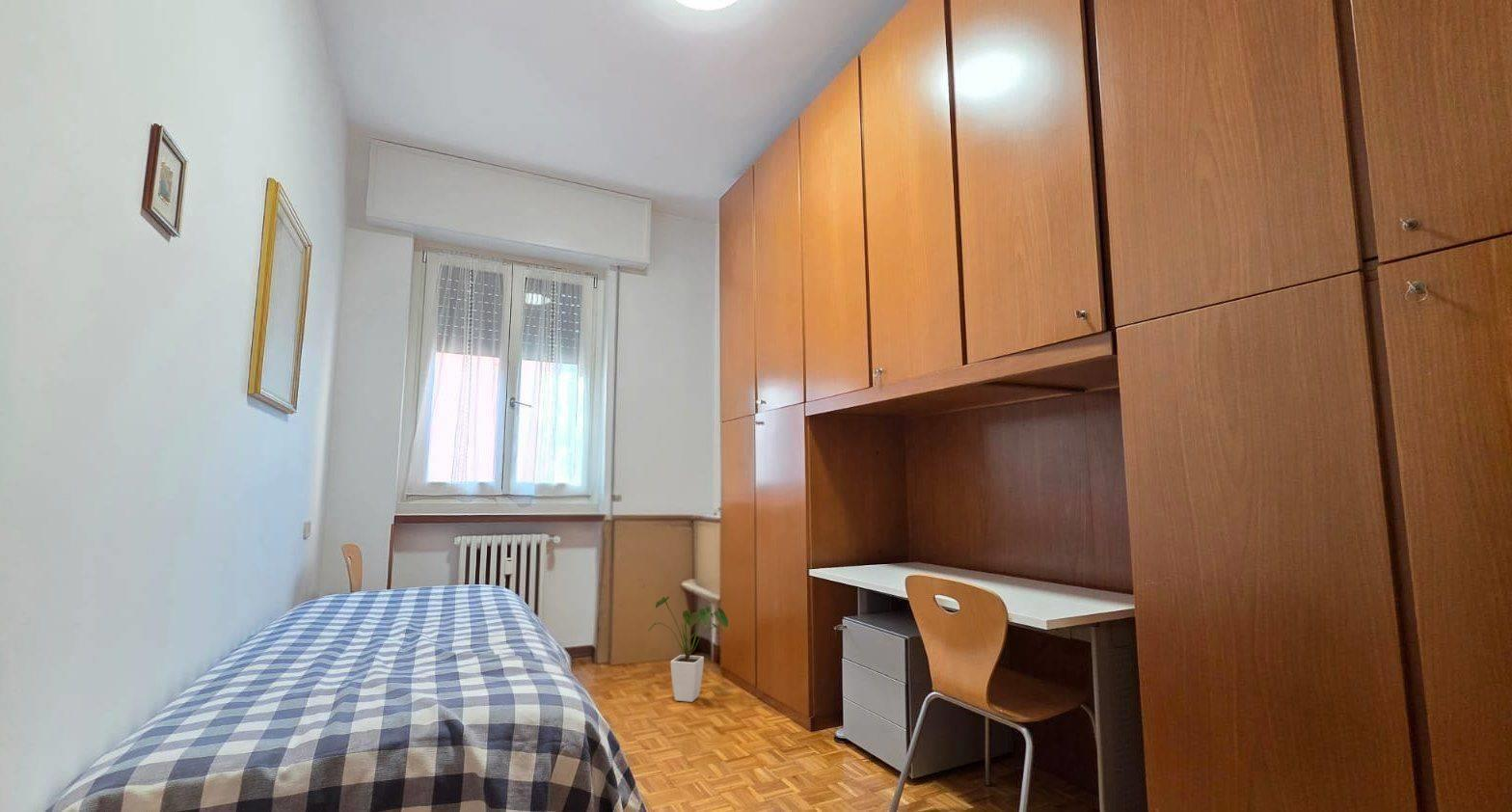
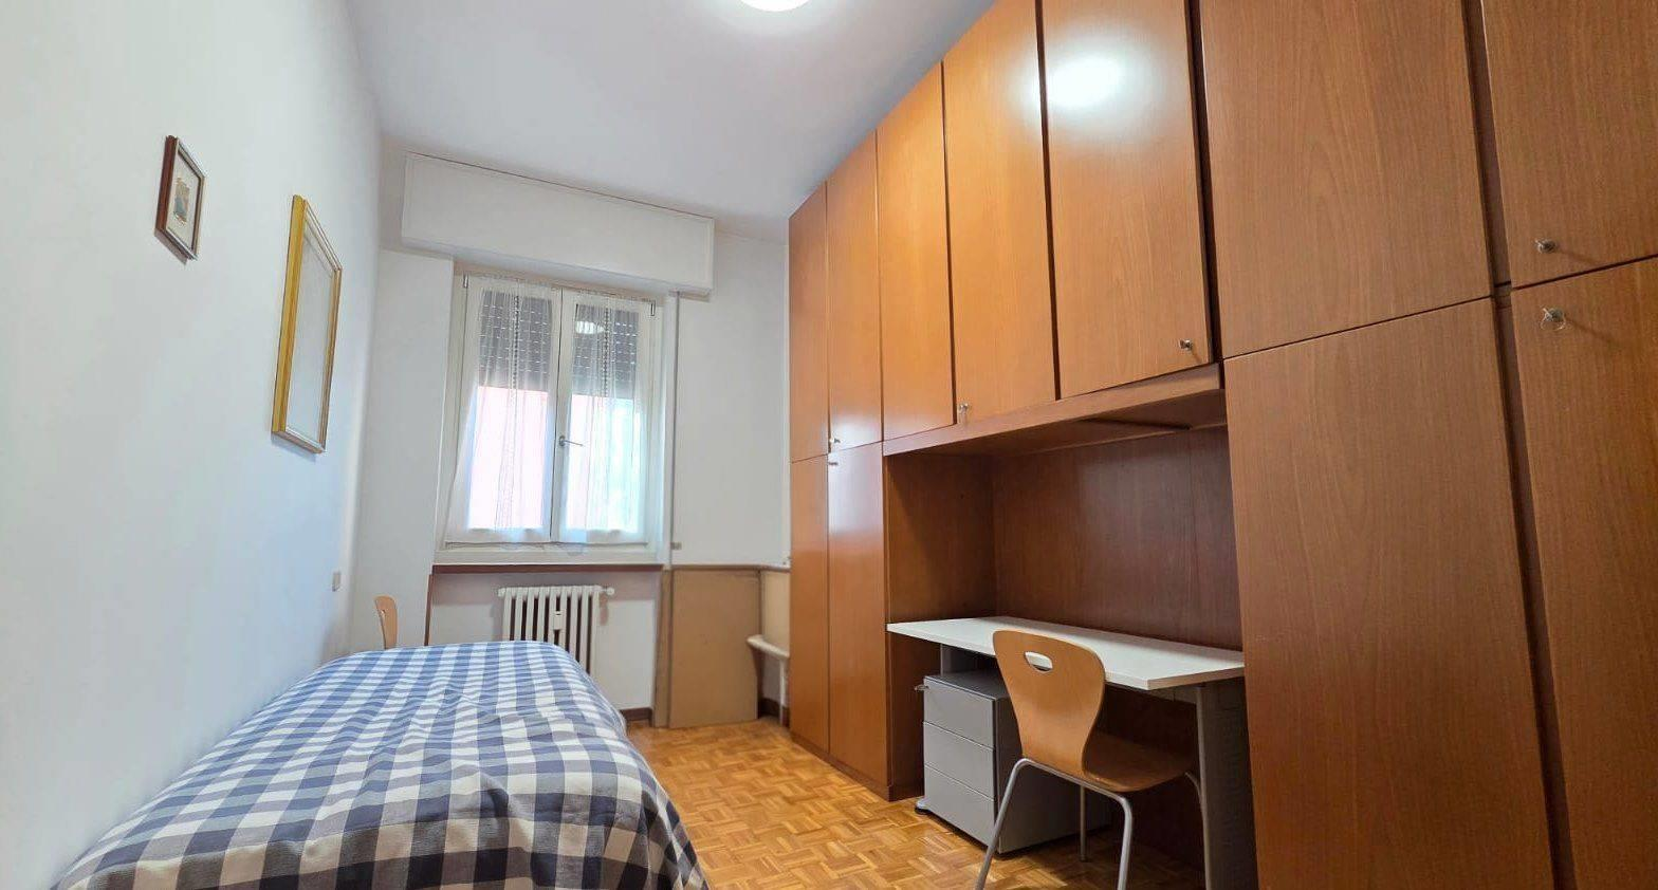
- house plant (686, 650)
